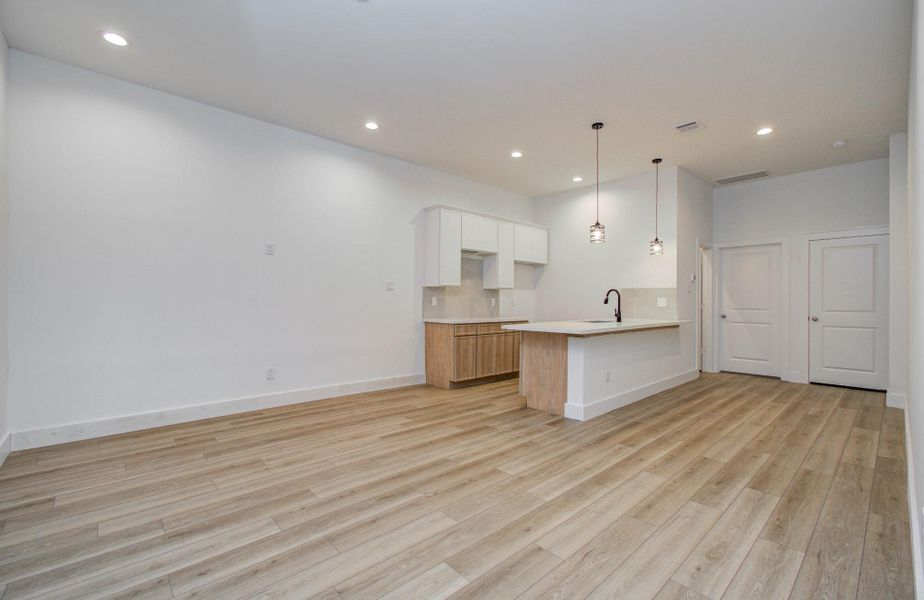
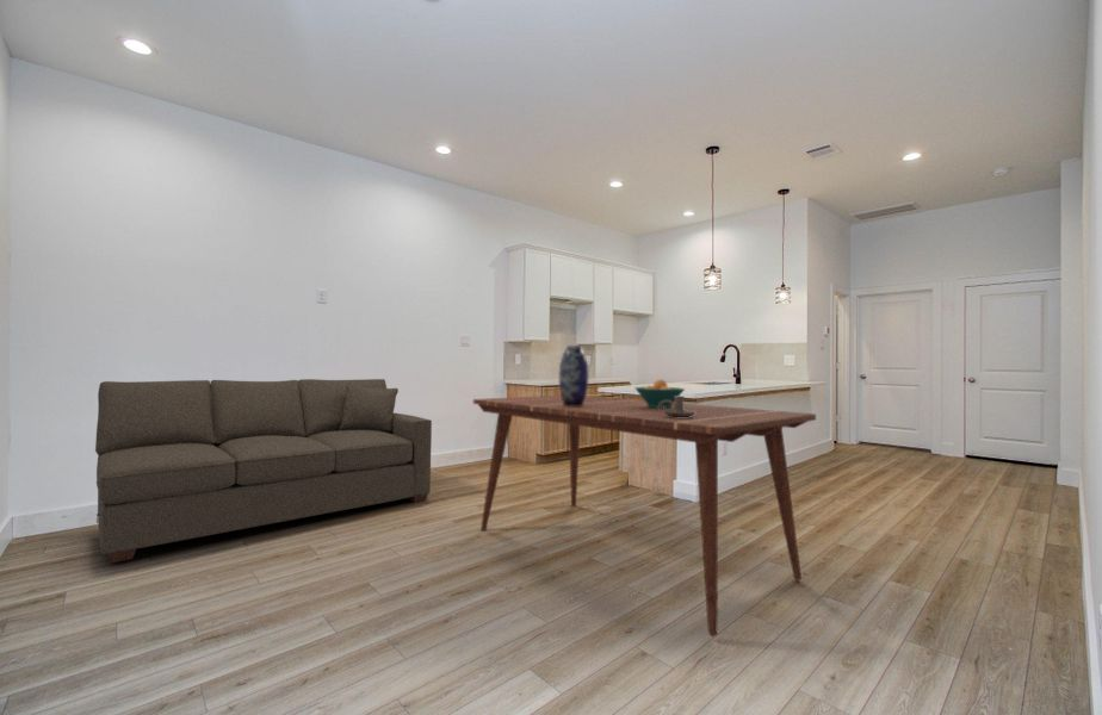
+ vase (572, 374)
+ sofa (278, 446)
+ dining table (577, 470)
+ candle holder (675, 405)
+ fruit bowl (660, 392)
